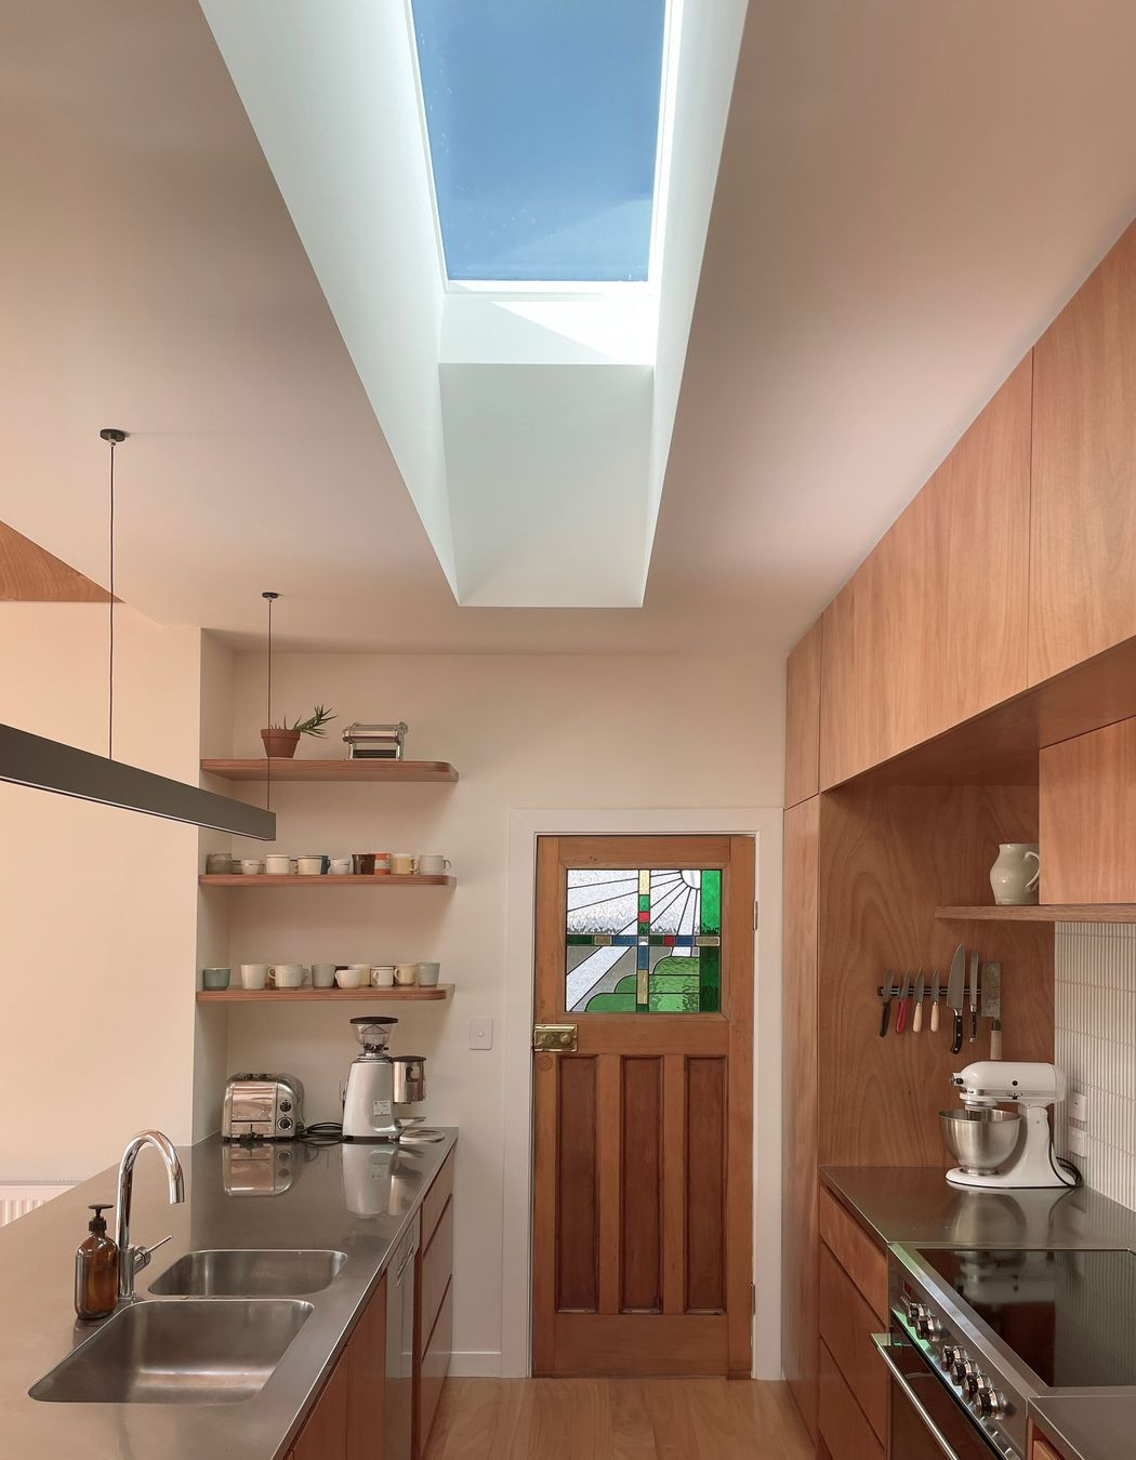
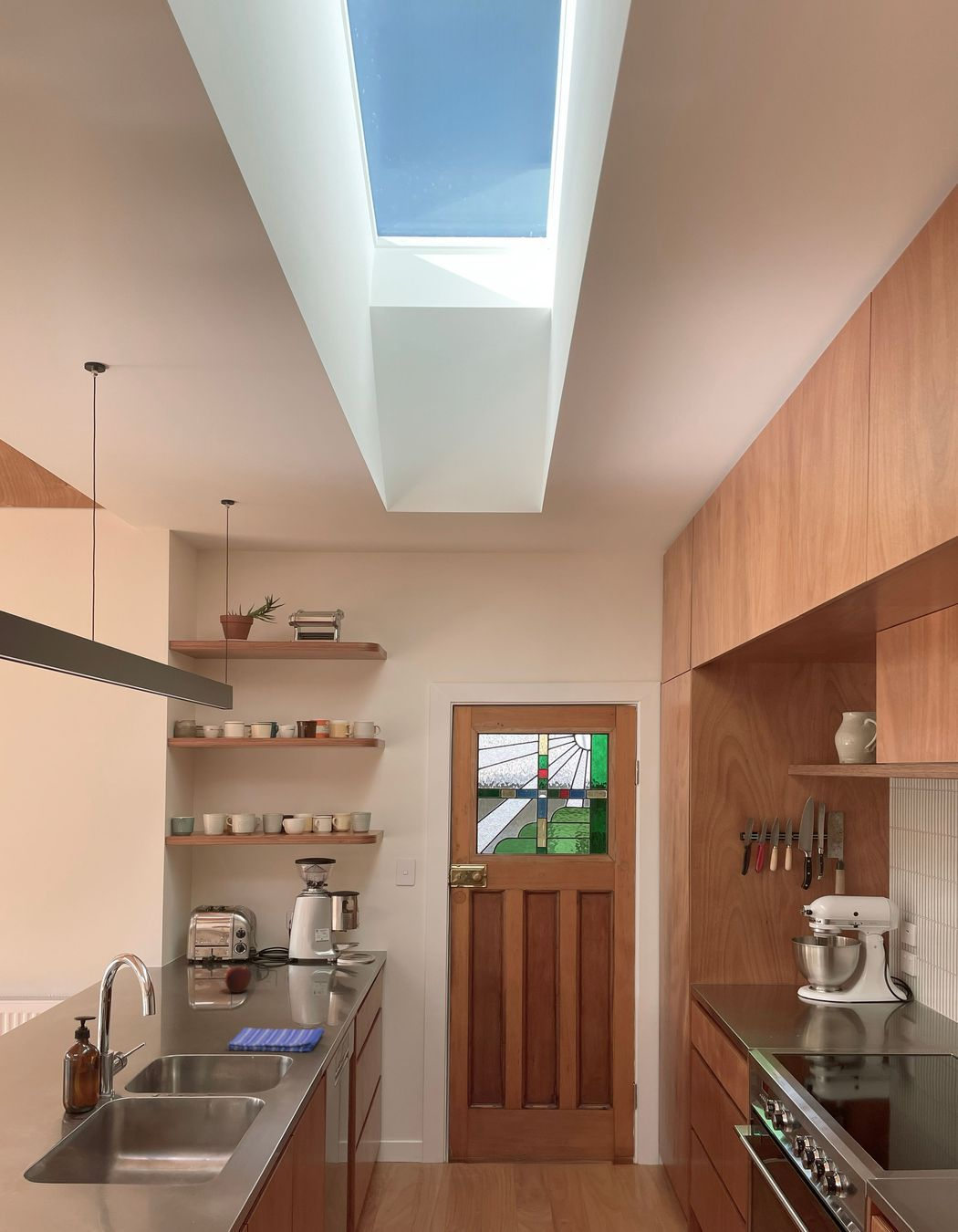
+ apple (237, 978)
+ dish towel (276, 1037)
